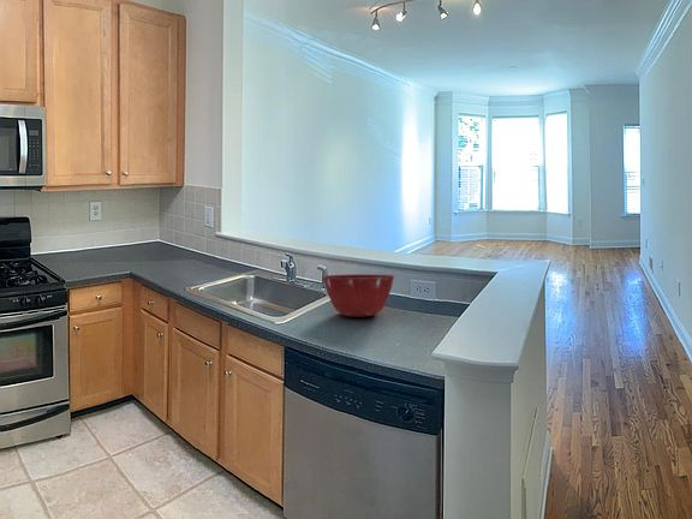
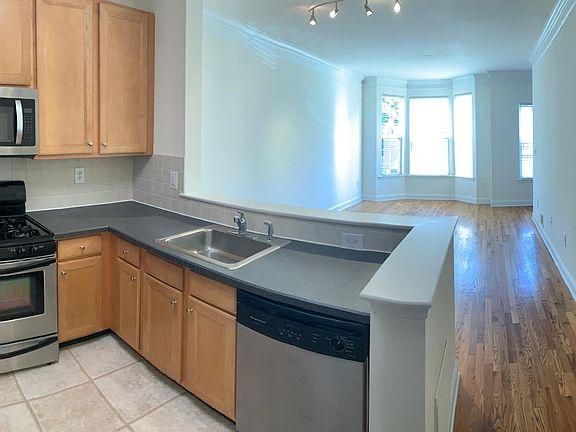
- mixing bowl (358, 294)
